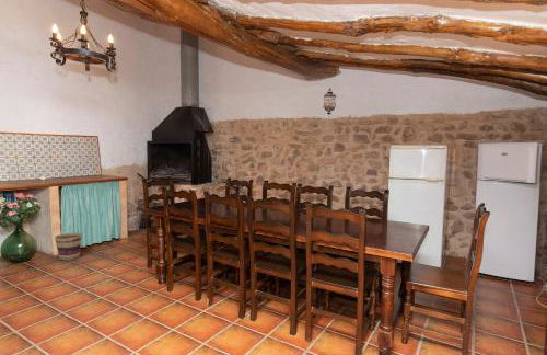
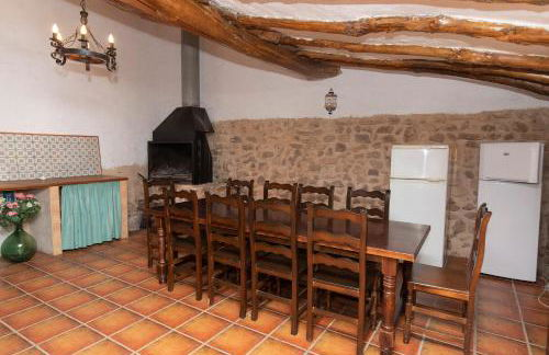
- basket (69, 245)
